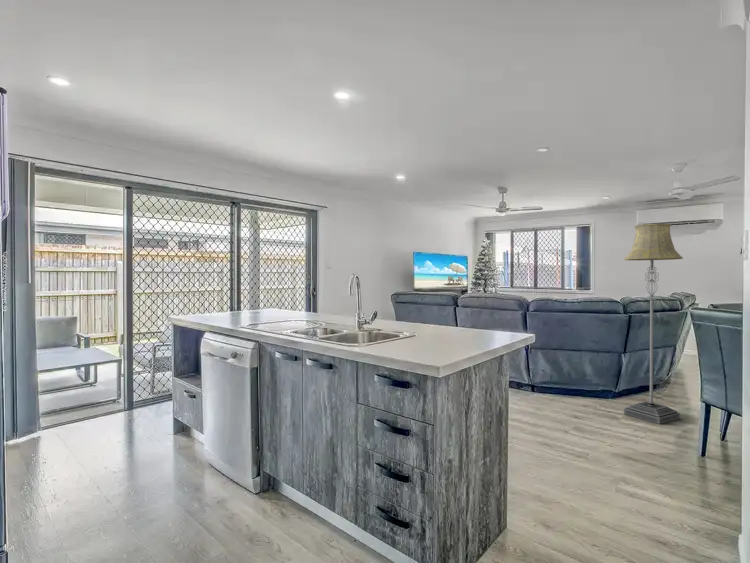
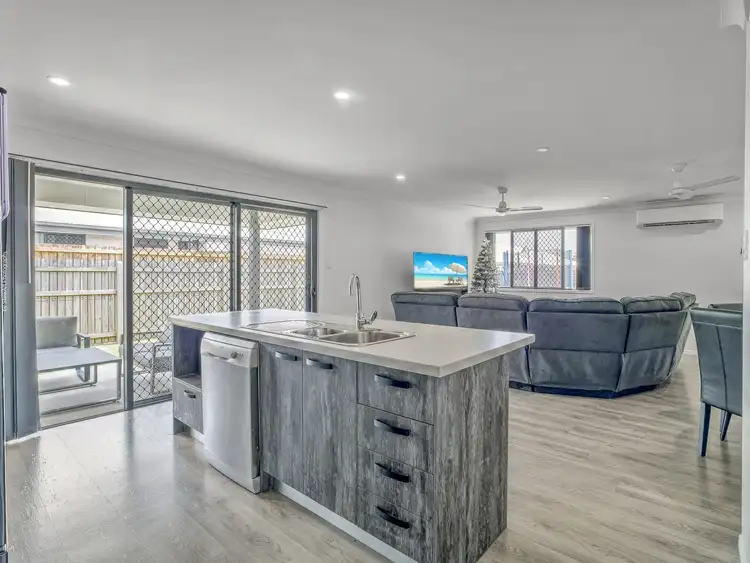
- floor lamp (651, 321)
